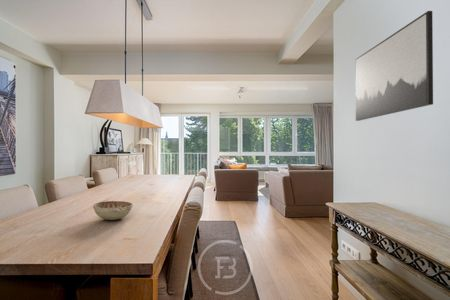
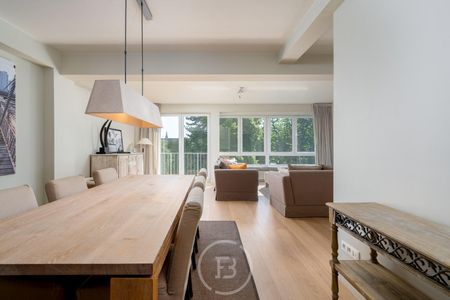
- wall art (386, 77)
- decorative bowl (113, 211)
